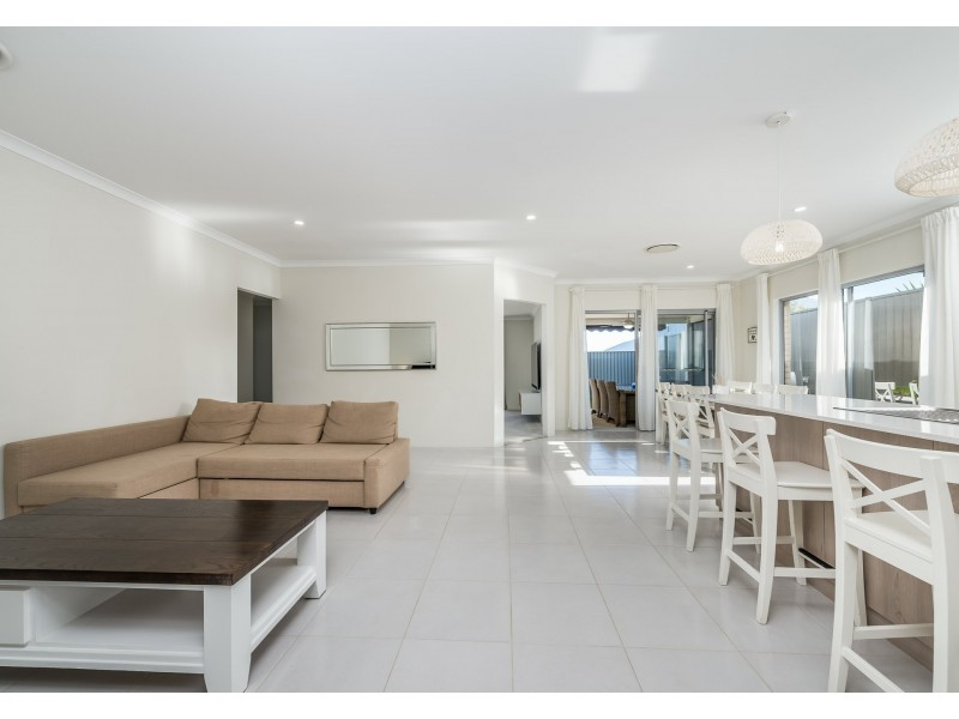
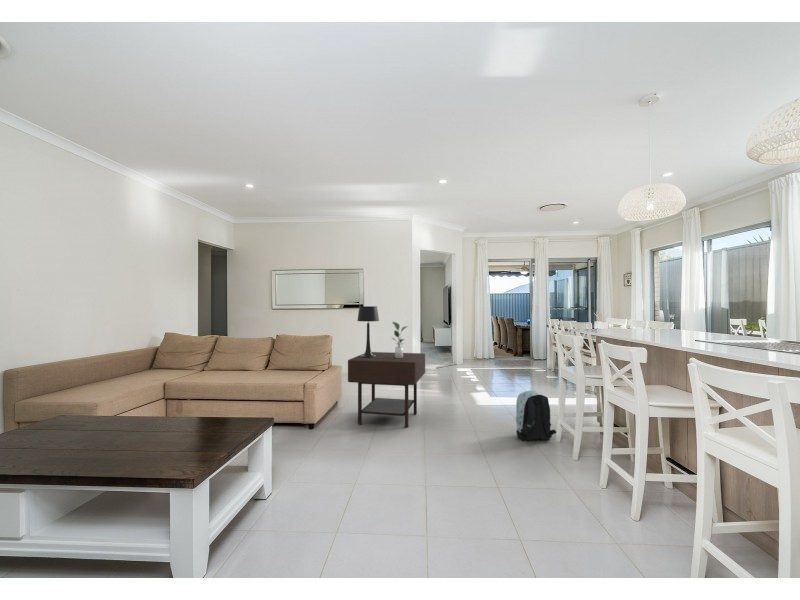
+ table lamp (368, 331)
+ backpack (532, 414)
+ side table (388, 384)
+ potted plant (398, 340)
